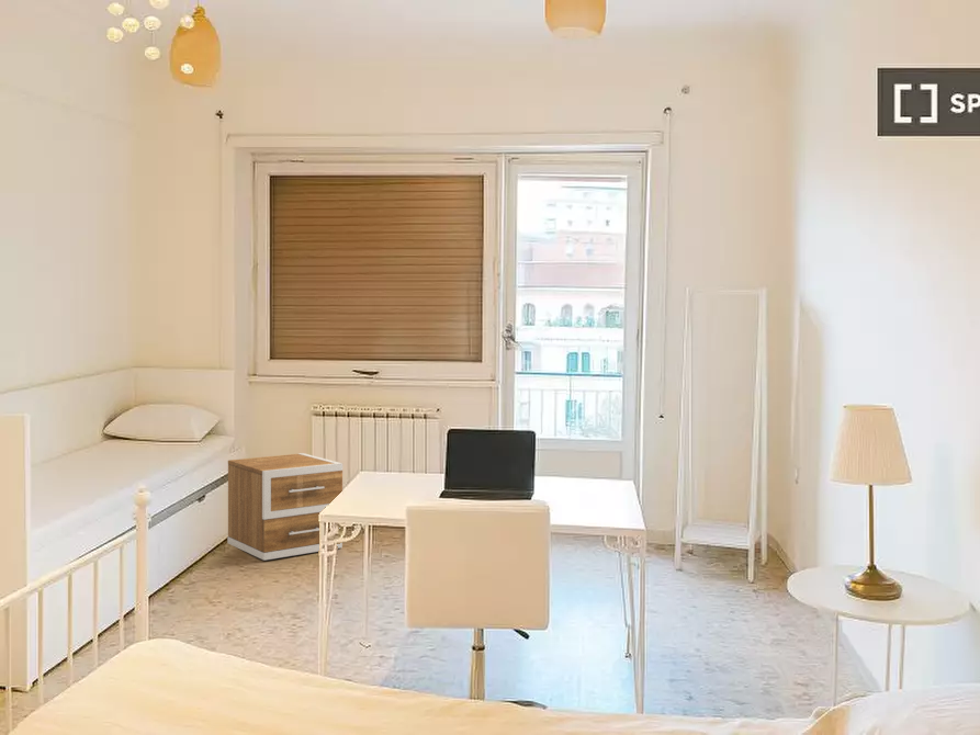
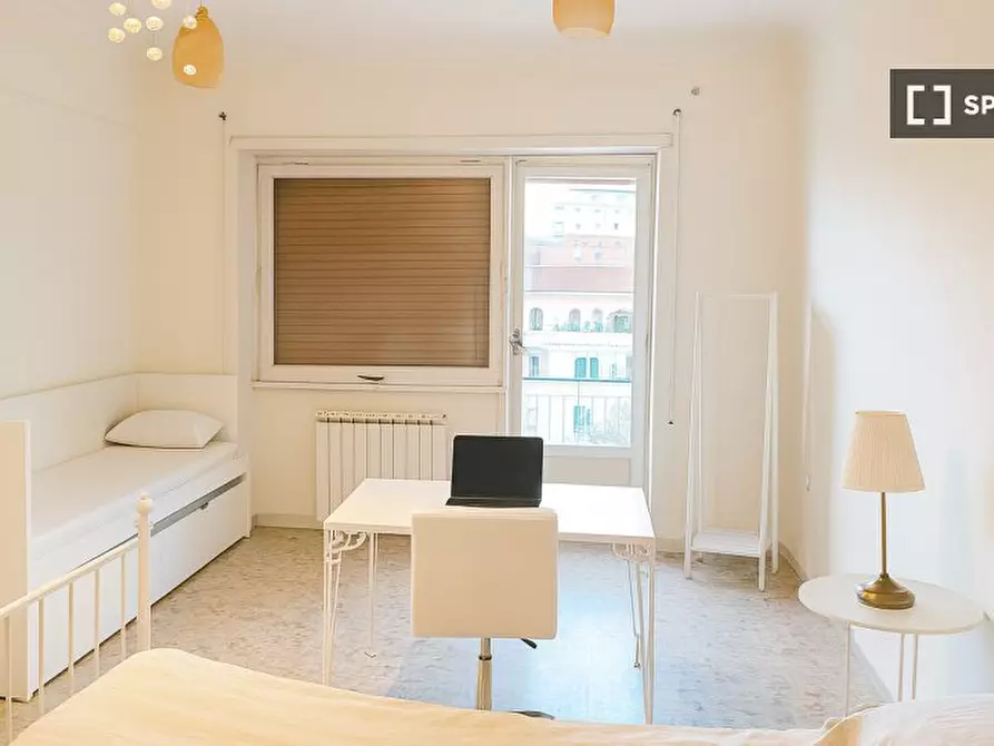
- nightstand (284, 504)
